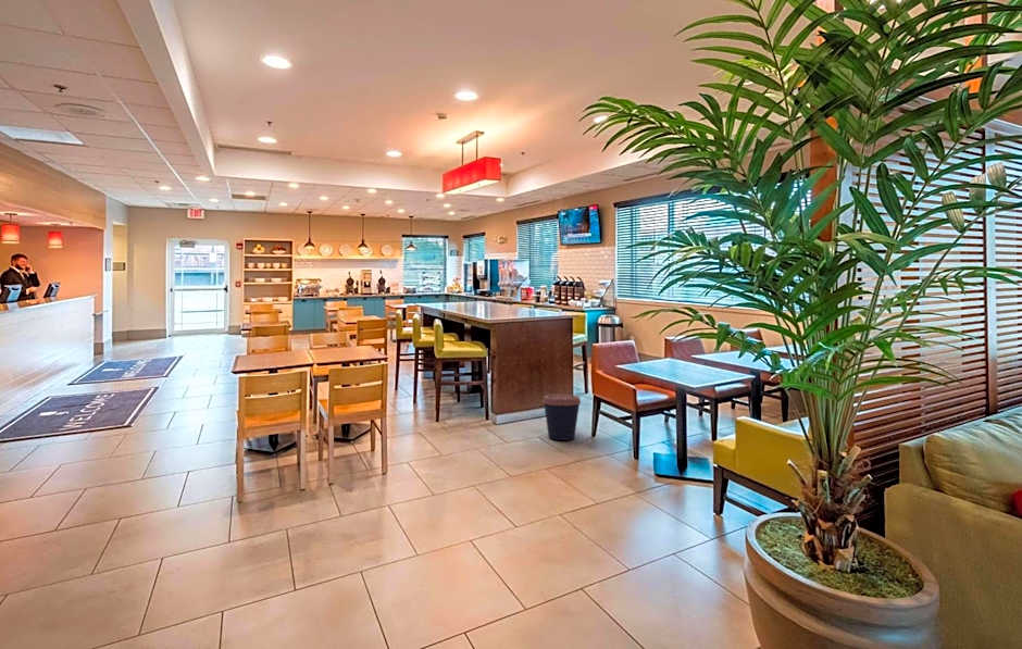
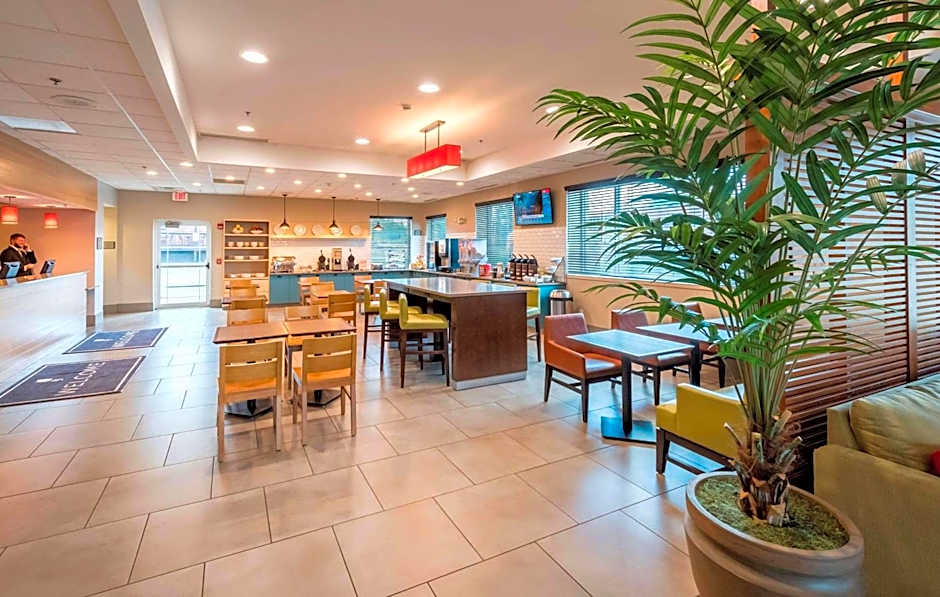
- coffee cup (561, 416)
